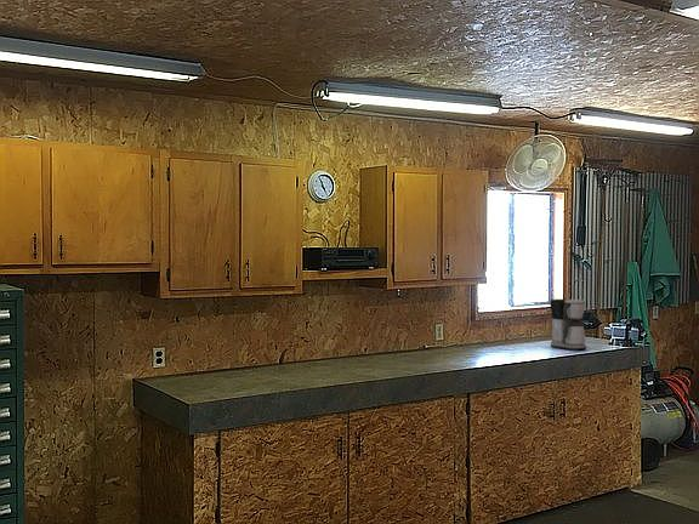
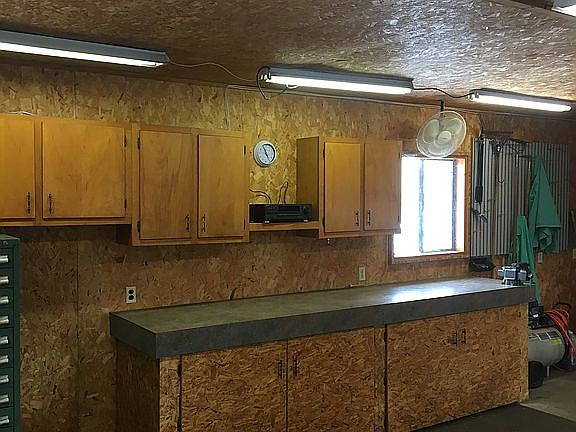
- coffee maker (566, 324)
